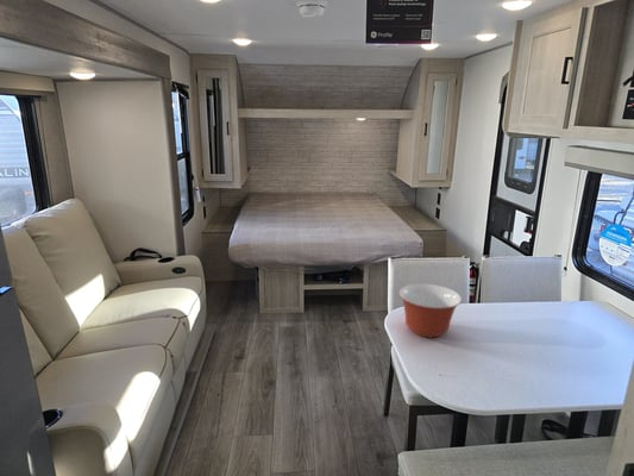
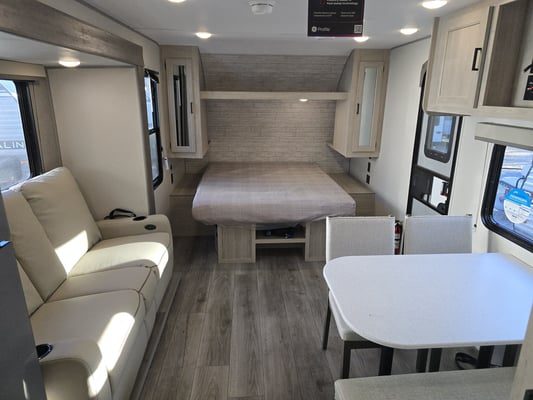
- mixing bowl (427, 312)
